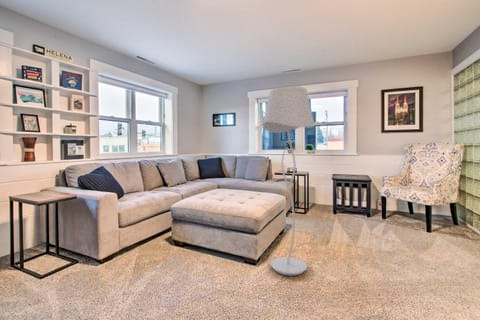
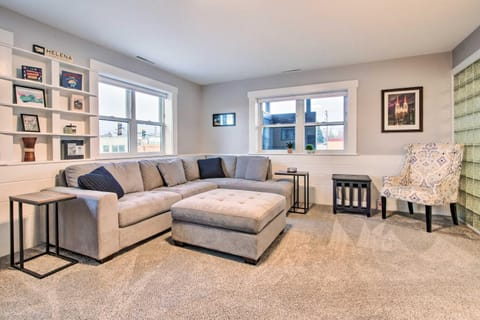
- floor lamp (289, 181)
